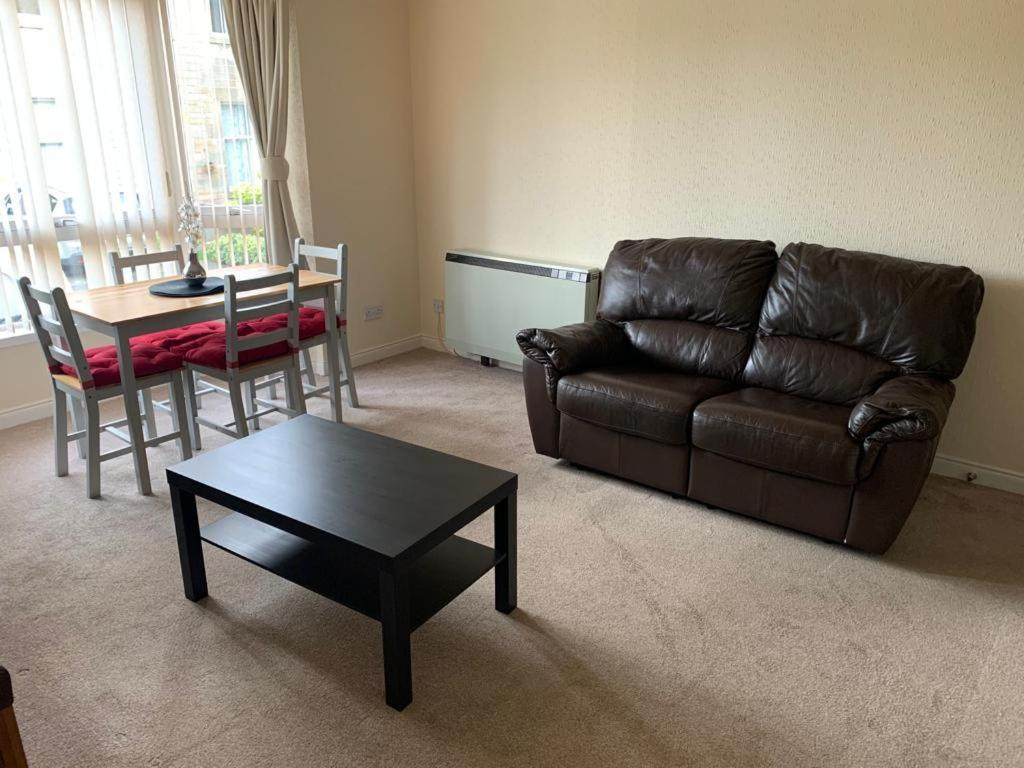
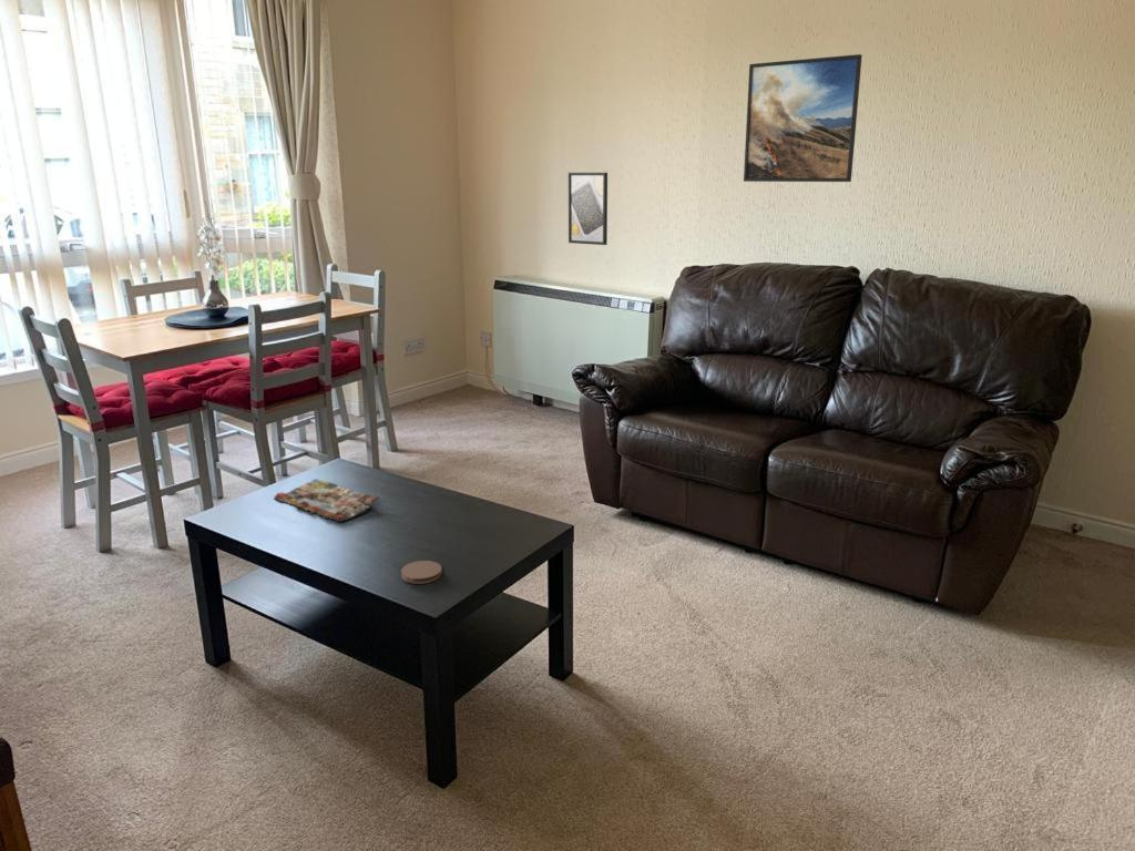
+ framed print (799, 121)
+ coaster (421, 572)
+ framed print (587, 208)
+ magazine (325, 498)
